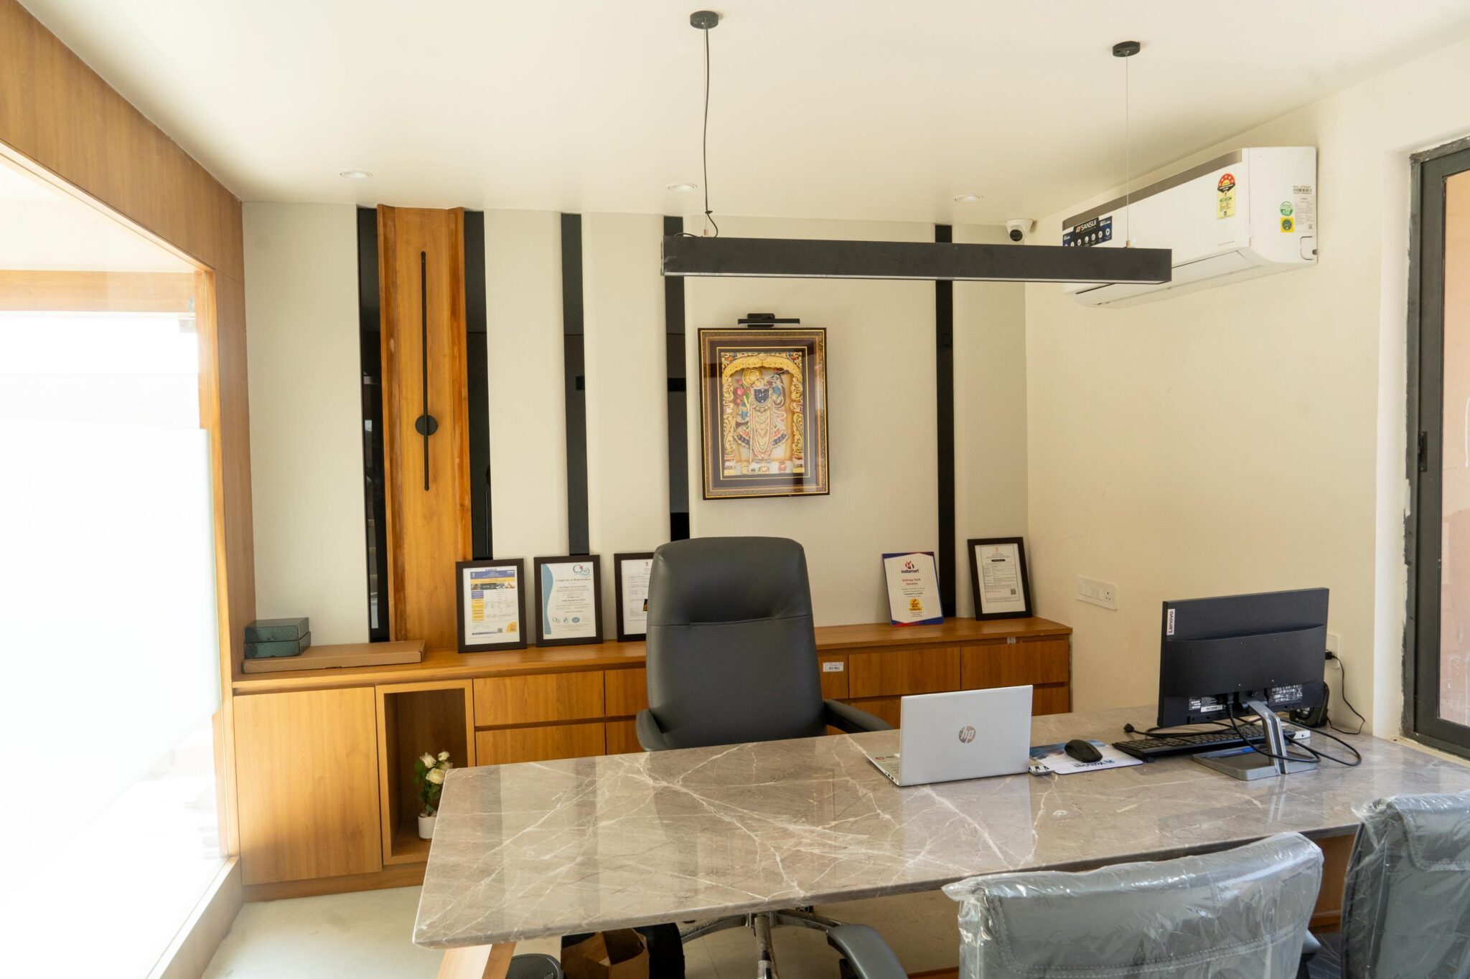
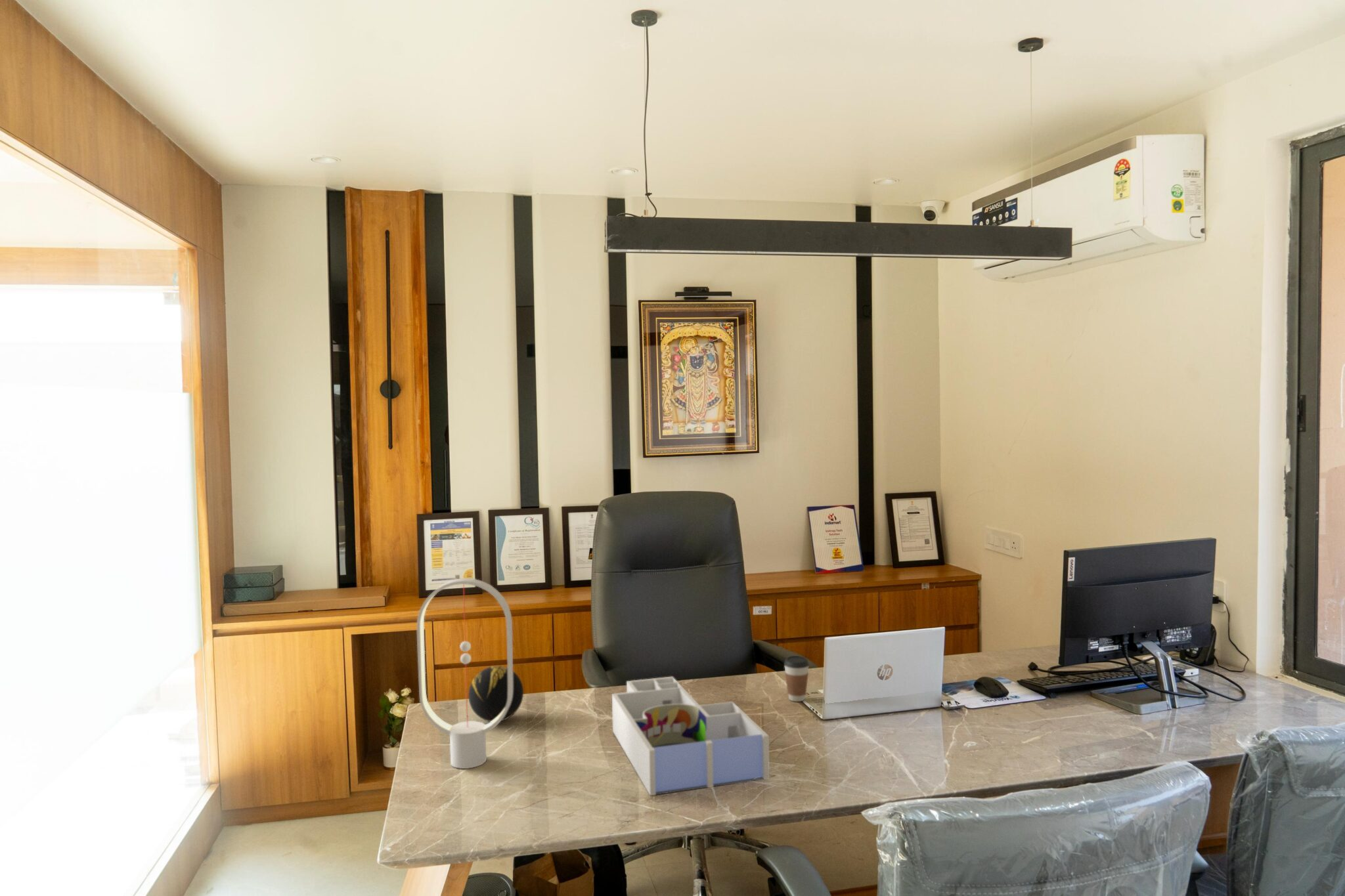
+ desk organizer (679, 727)
+ desk lamp (466, 671)
+ coffee cup (797, 679)
+ decorative orb (496, 693)
